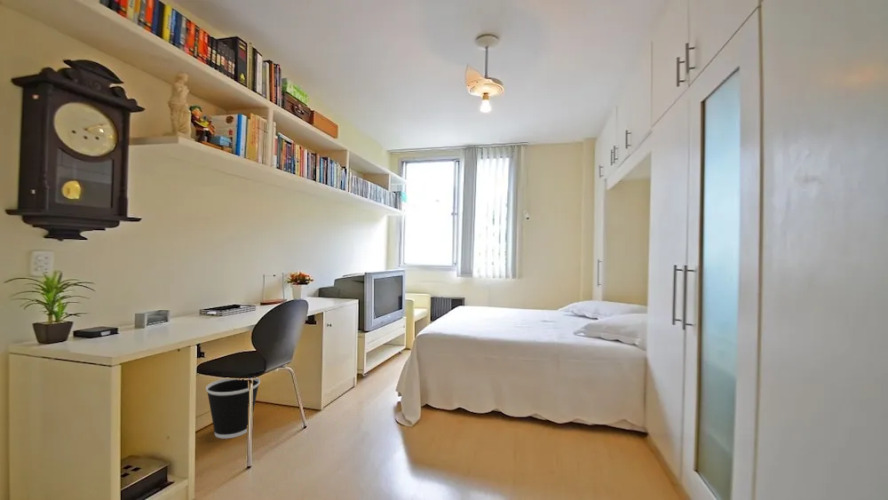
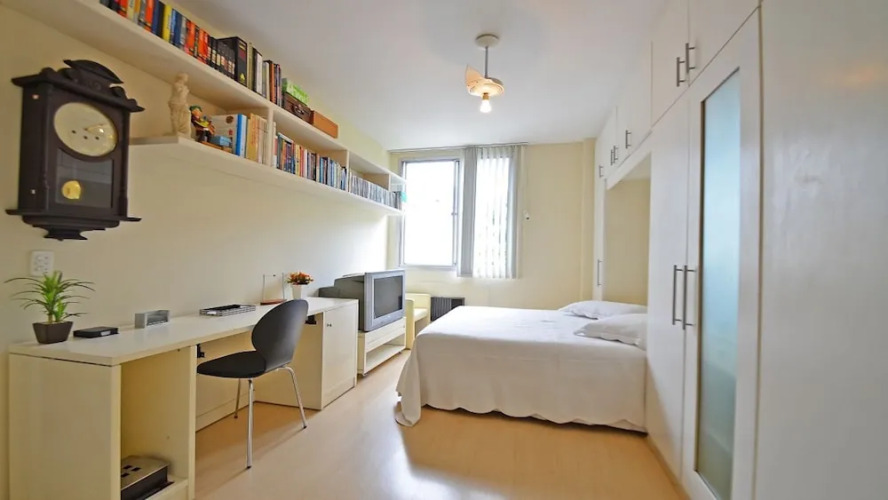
- wastebasket (233, 407)
